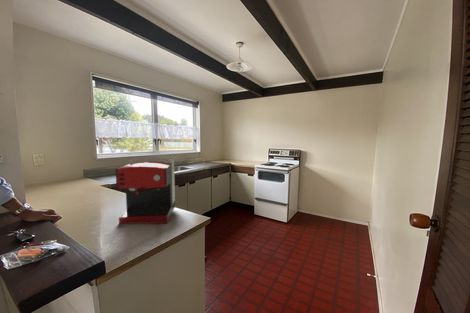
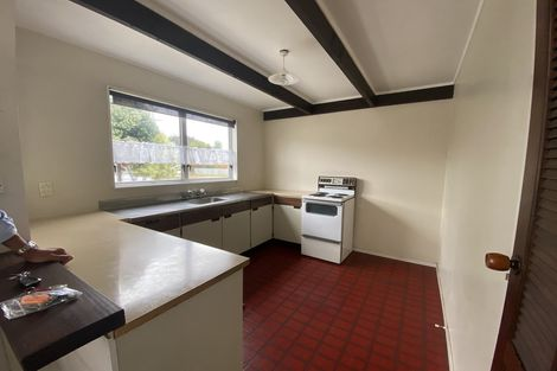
- coffee maker (147, 188)
